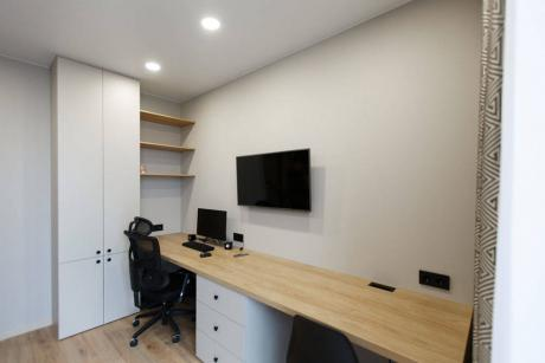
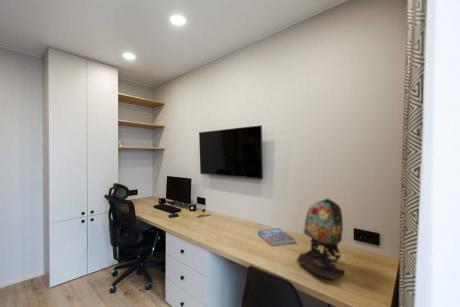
+ book (275, 236)
+ table lamp (322, 233)
